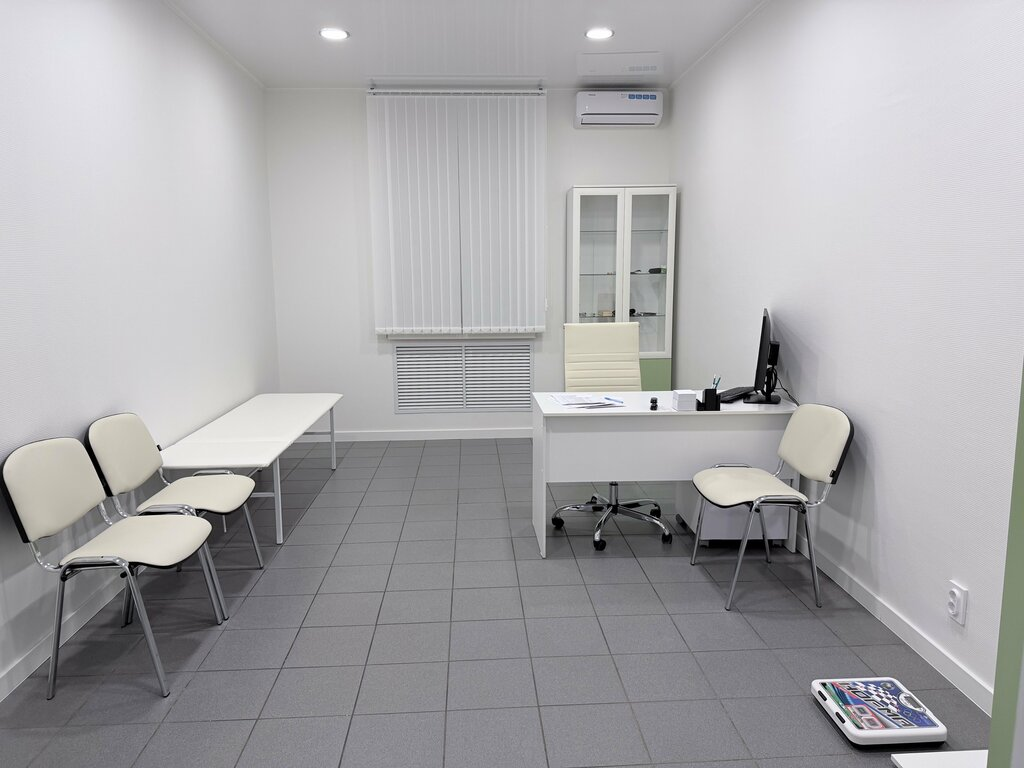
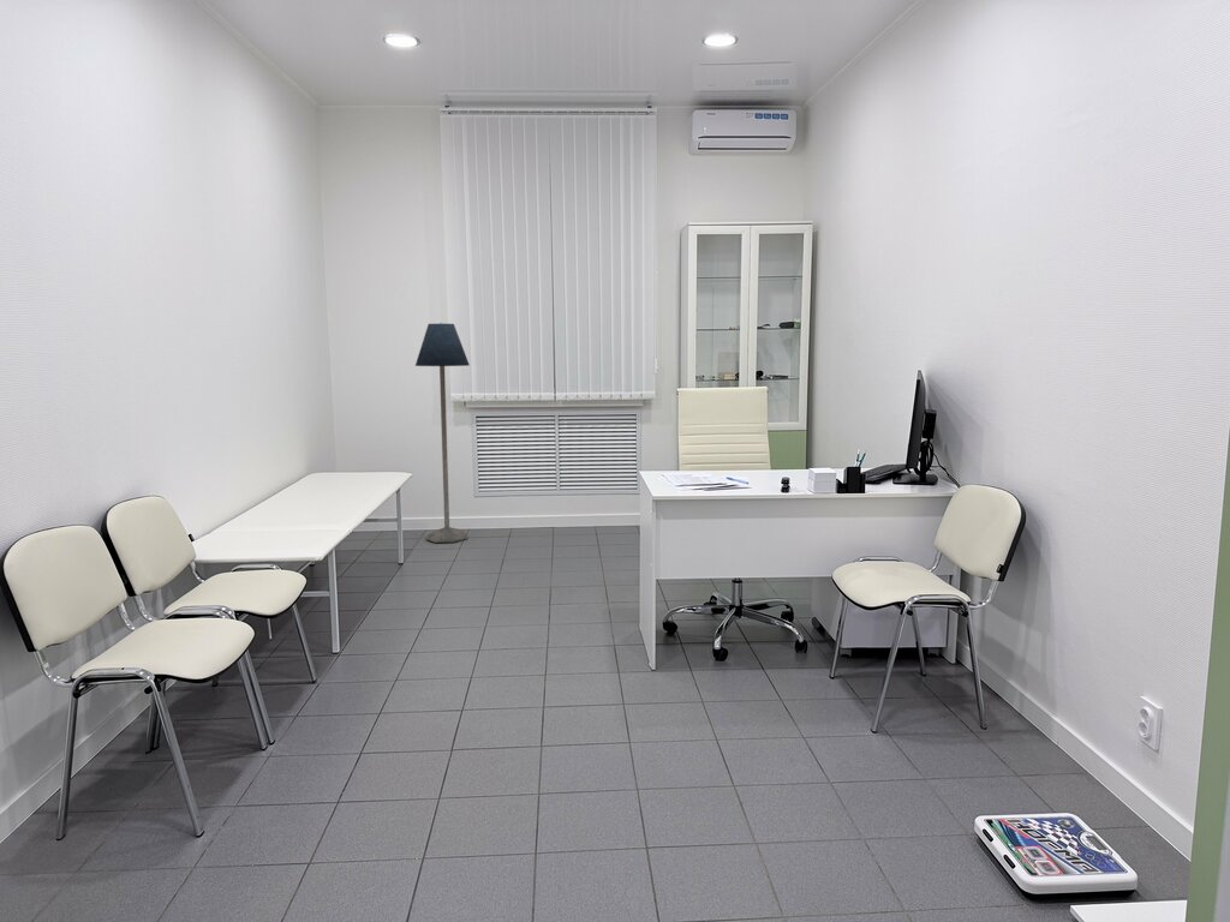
+ floor lamp (444, 432)
